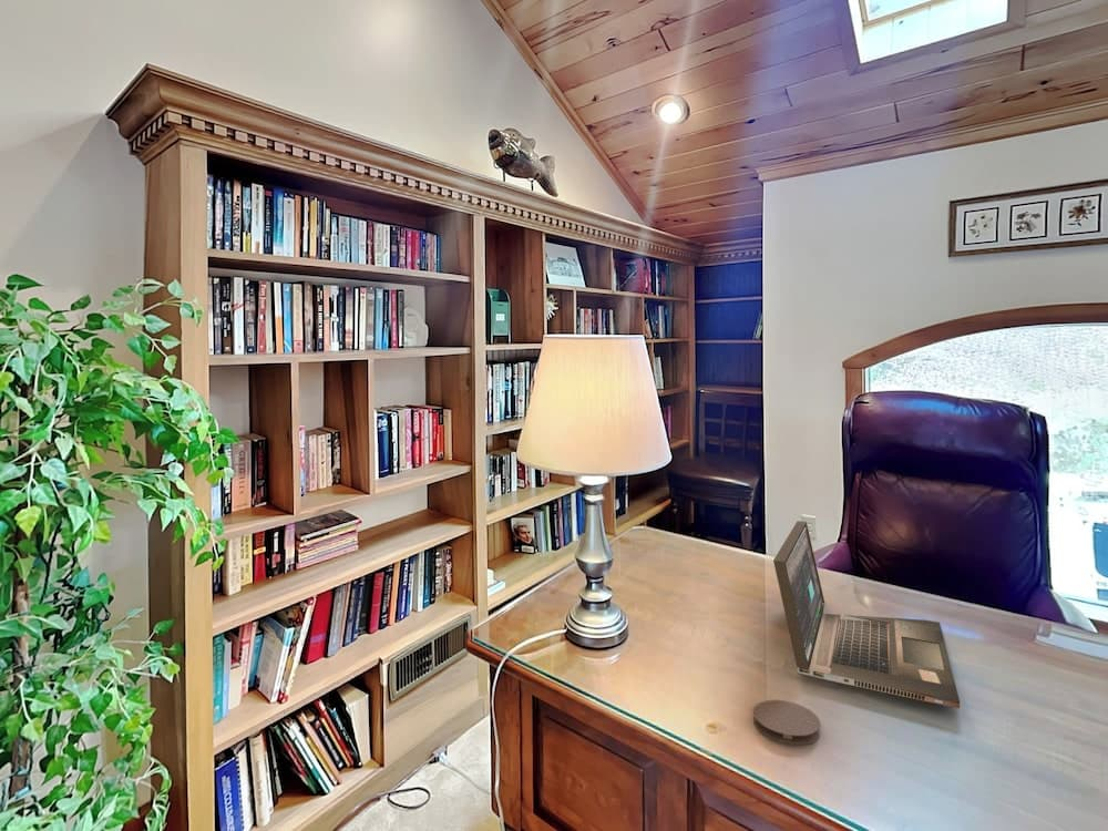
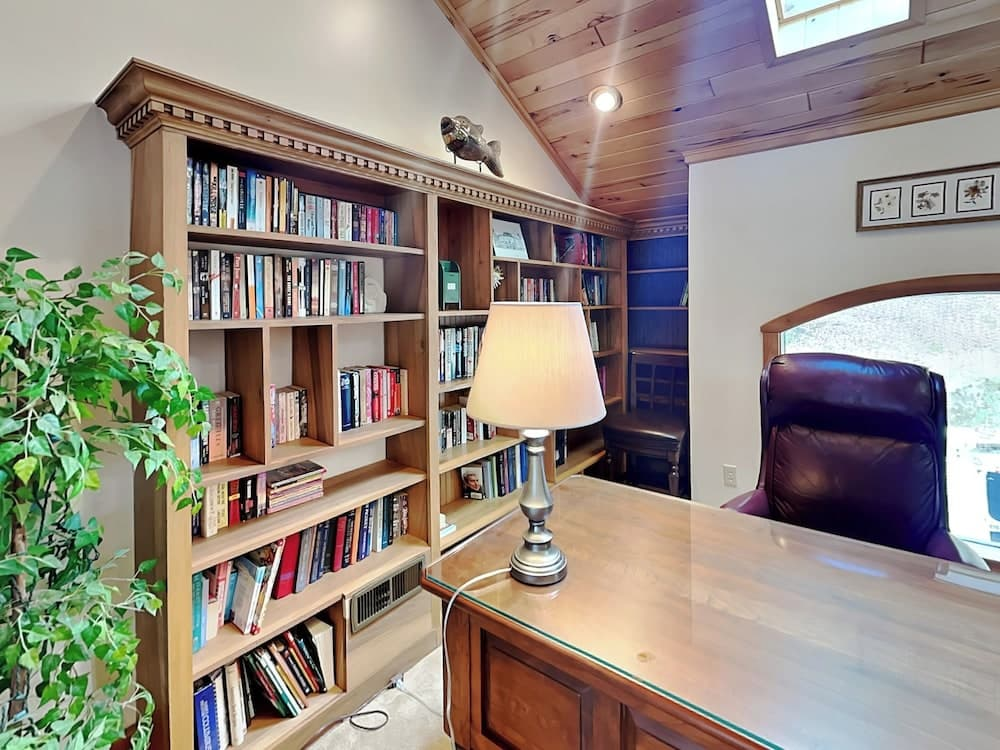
- coaster (786, 720)
- laptop (862, 616)
